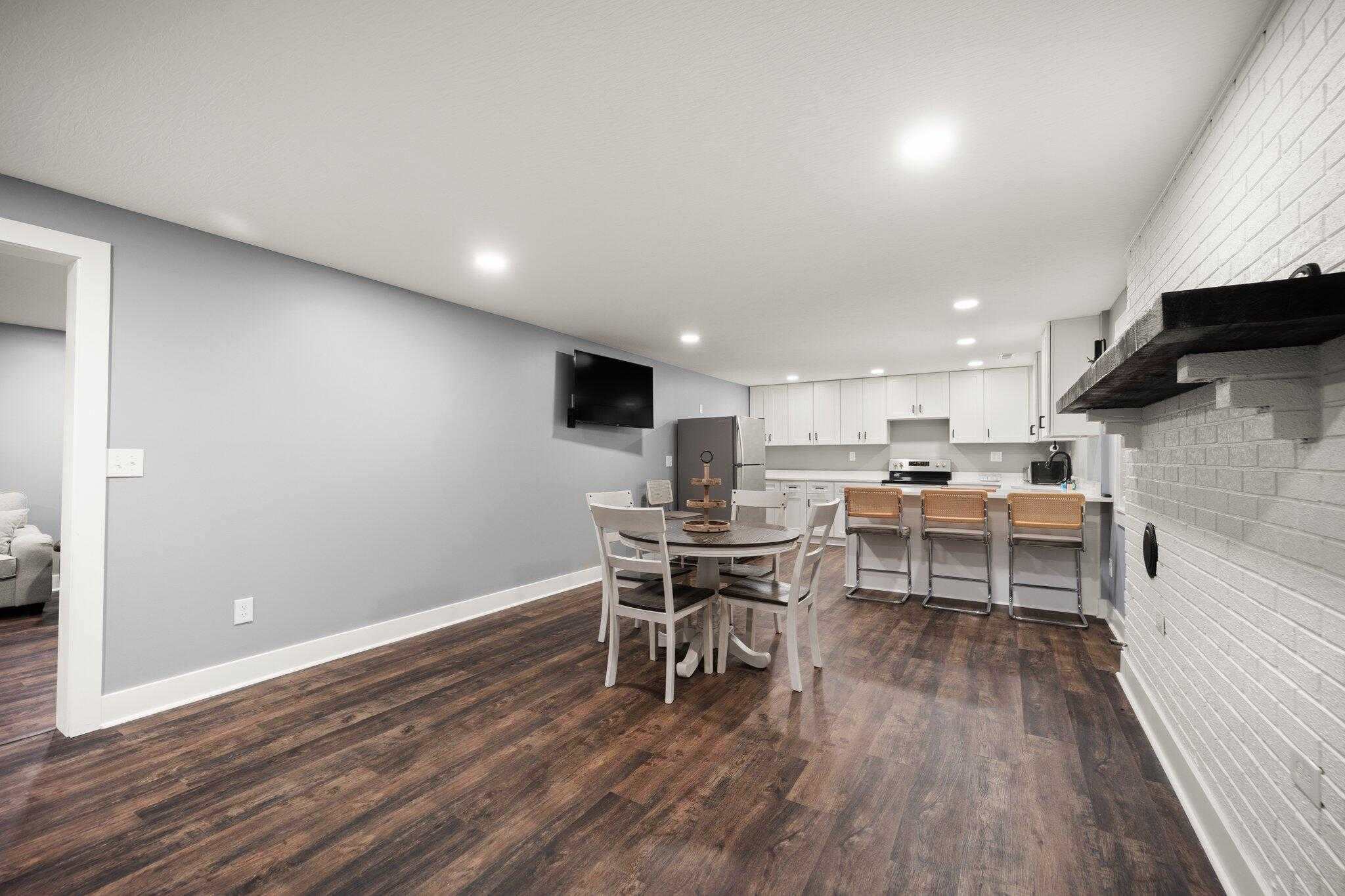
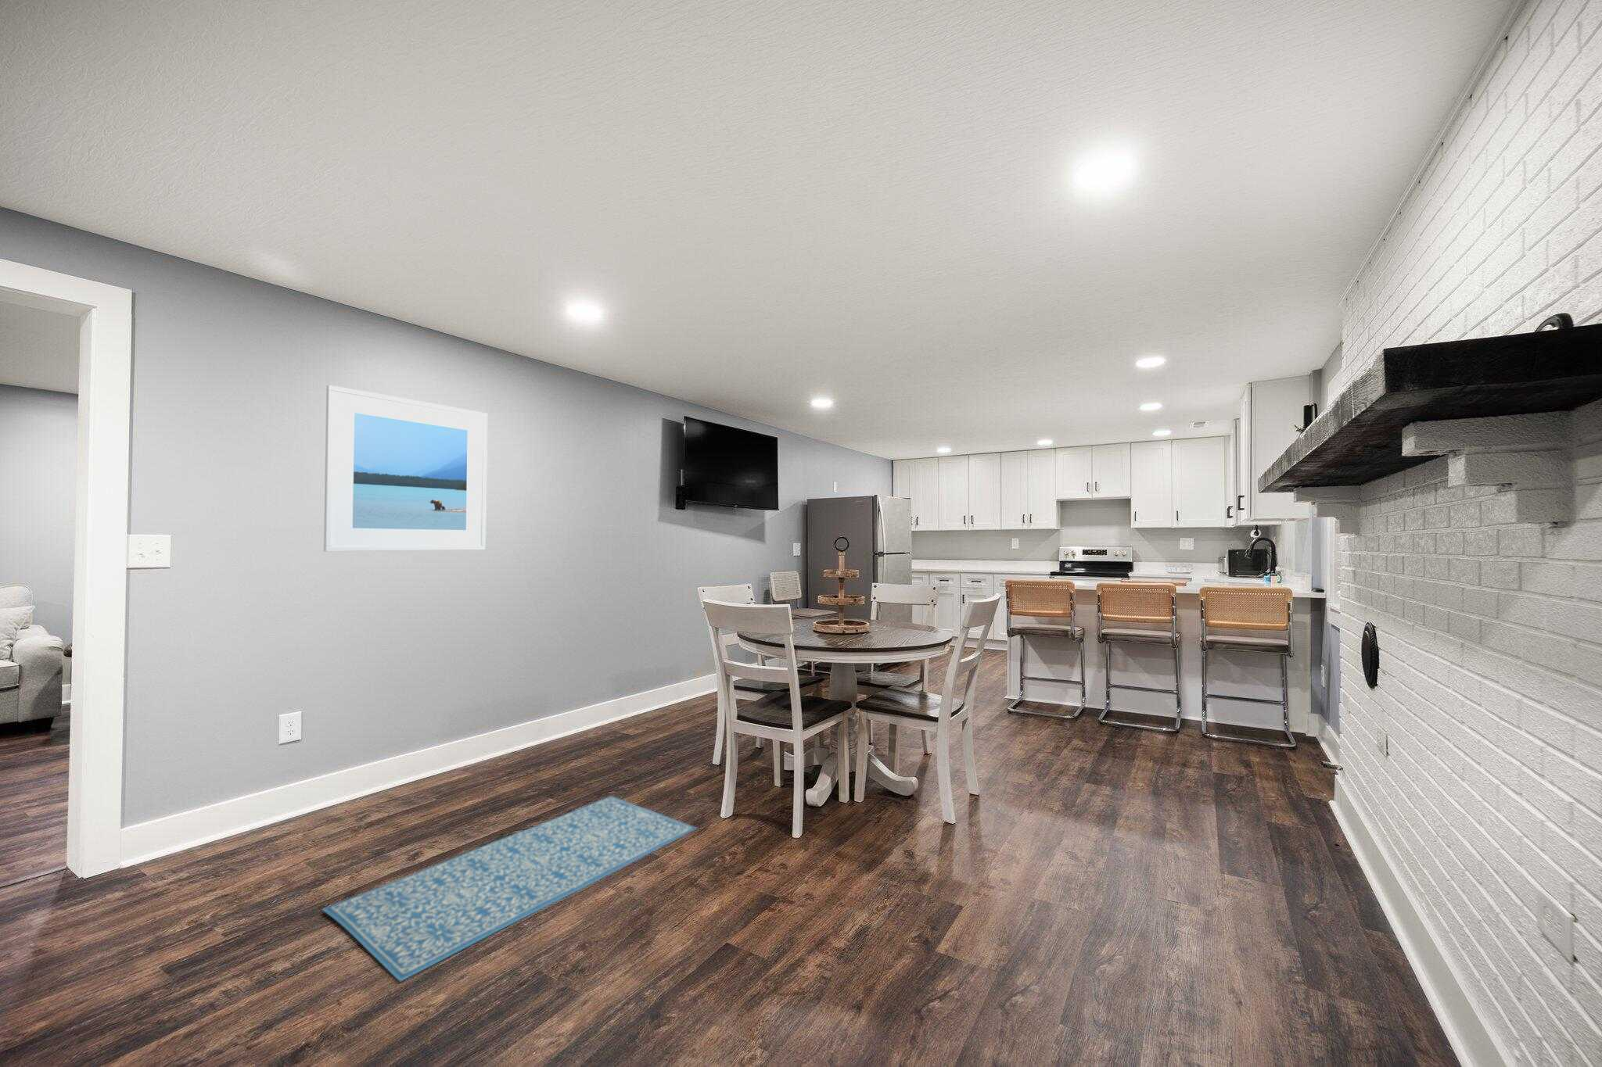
+ rug (534, 863)
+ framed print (413, 475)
